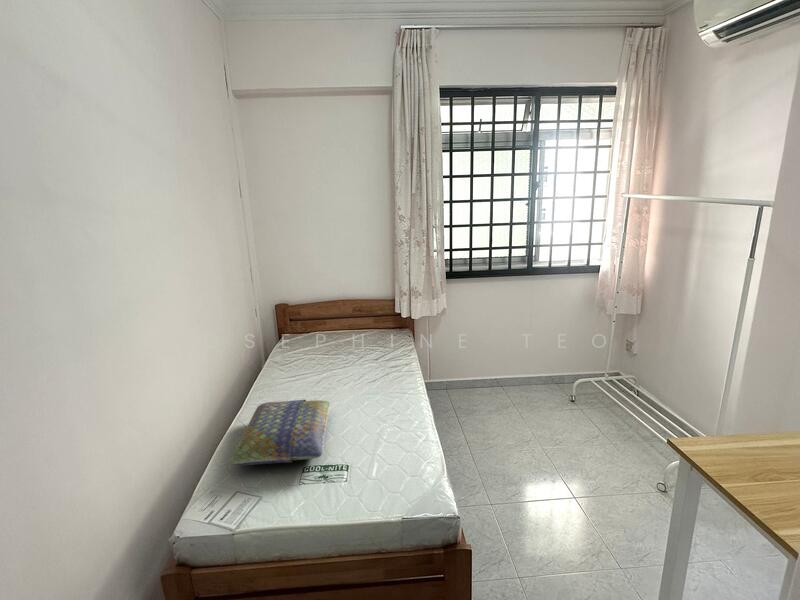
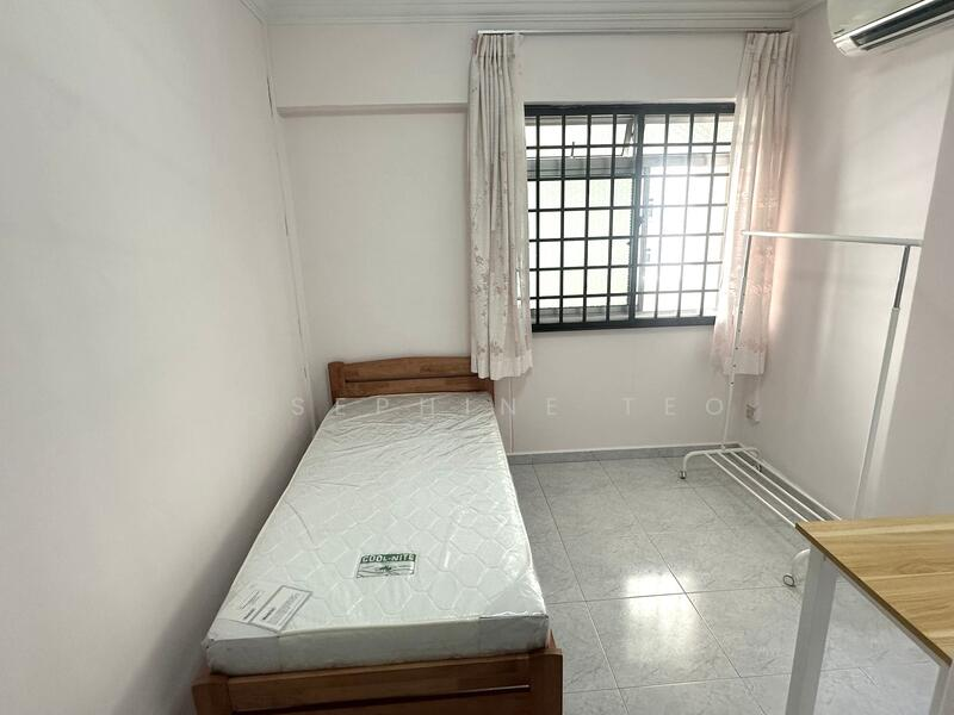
- cushion (286, 428)
